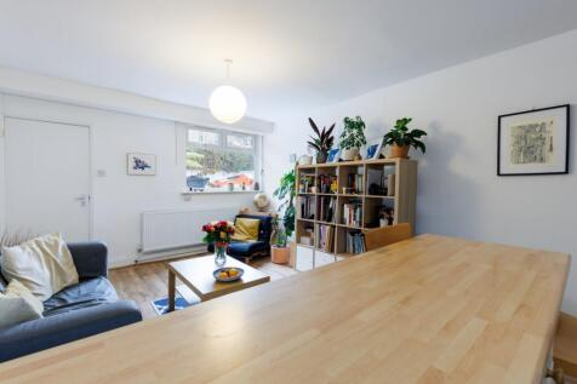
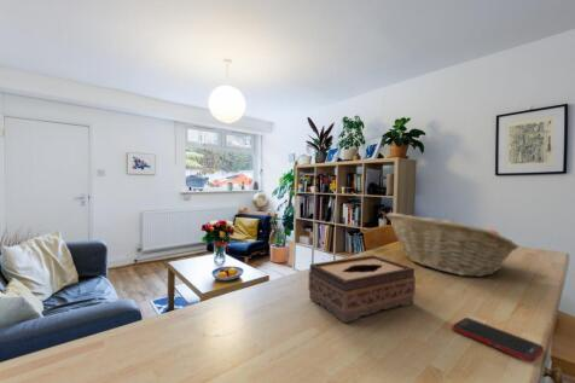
+ cell phone (494, 337)
+ tissue box (360, 283)
+ fruit basket (443, 238)
